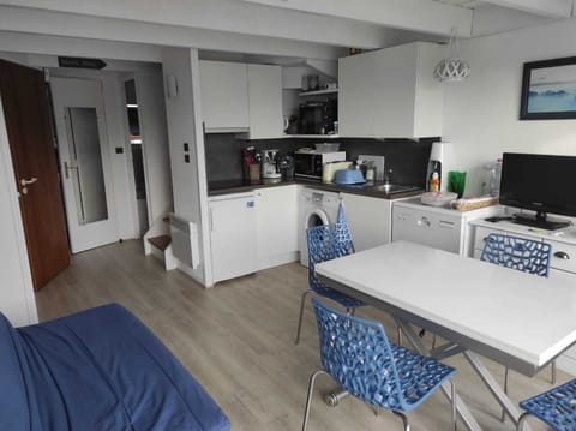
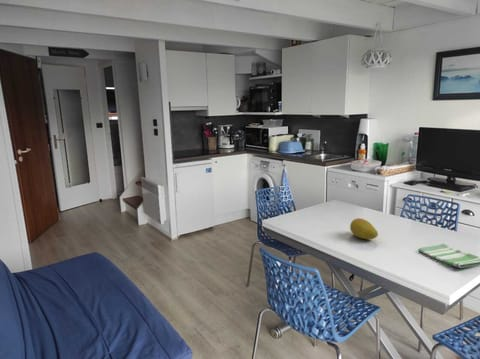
+ fruit (363, 228)
+ dish towel (450, 255)
